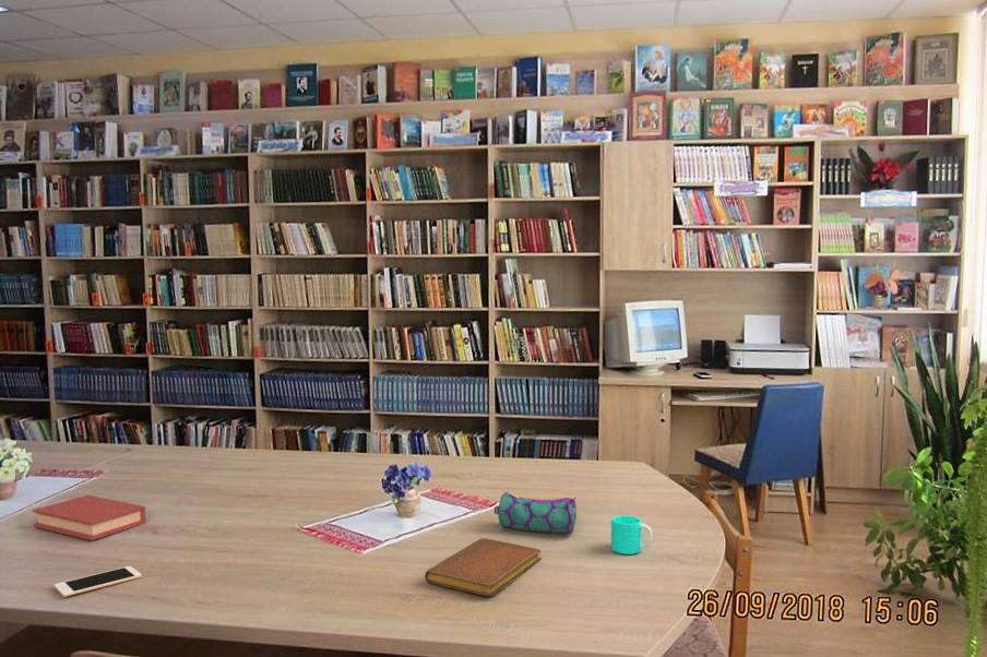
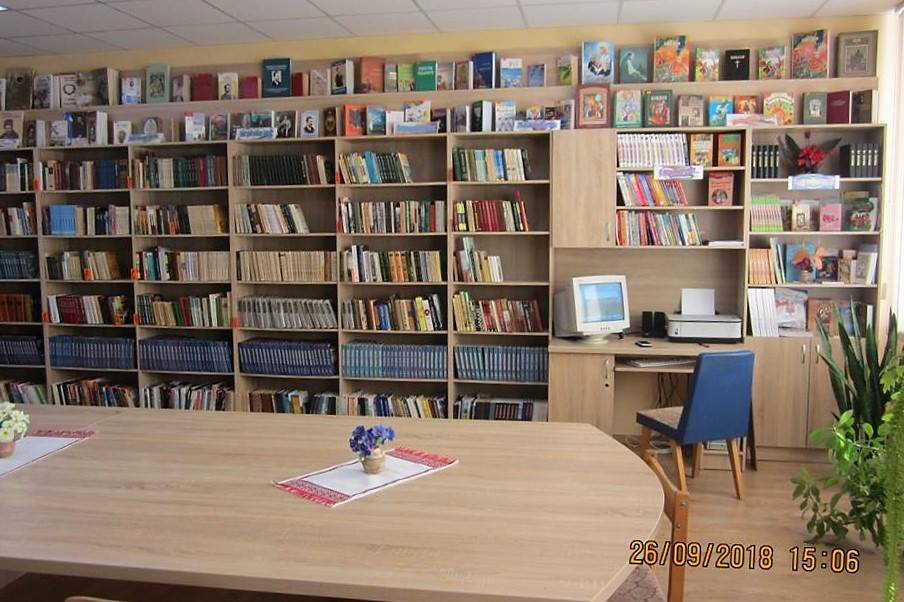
- book (90, 516)
- pencil case (536, 512)
- notebook (485, 564)
- cup (631, 535)
- cell phone (98, 581)
